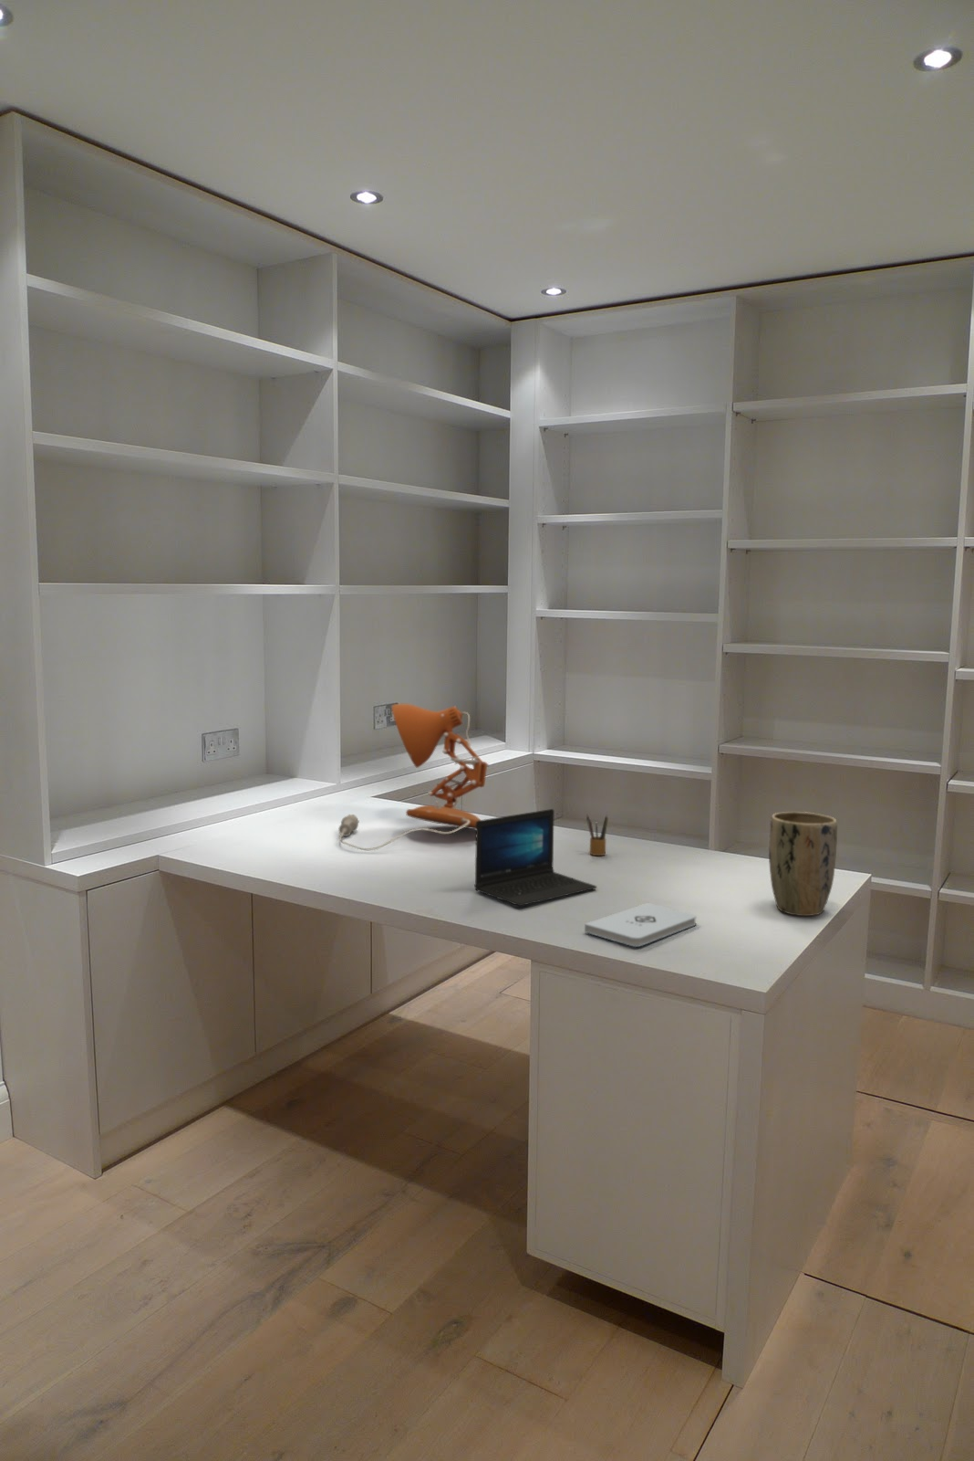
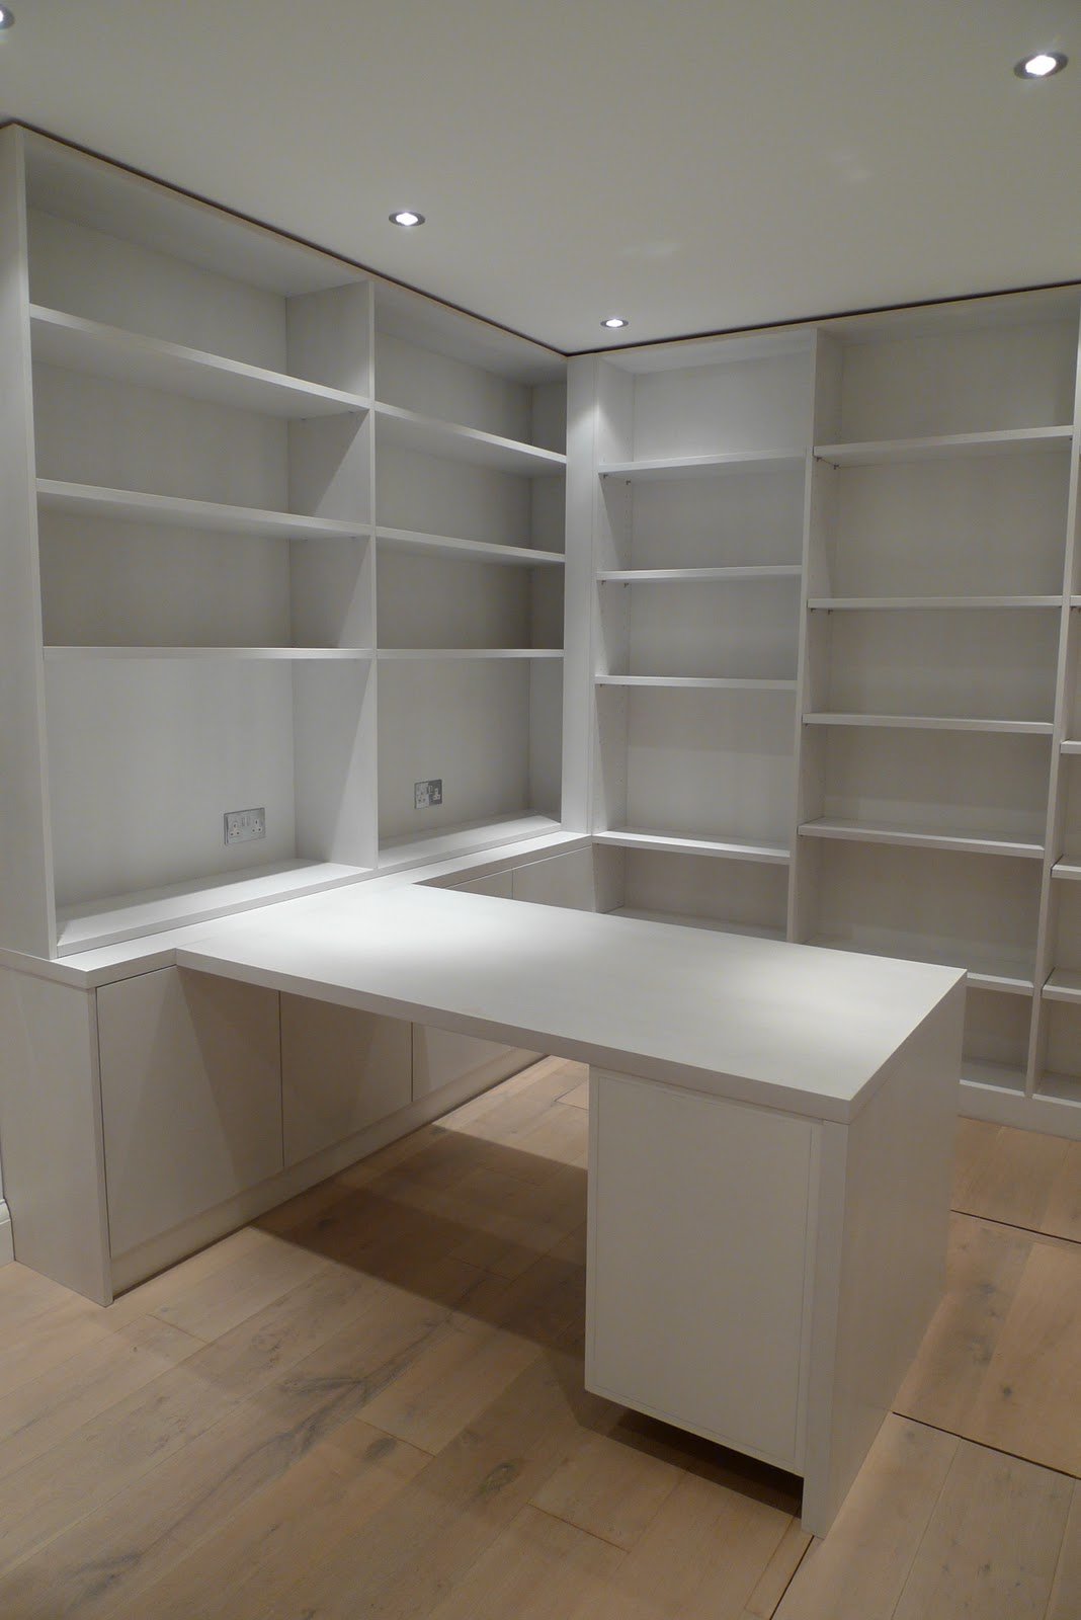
- notepad (642, 924)
- pencil box (598, 833)
- desk lamp (415, 766)
- plant pot (801, 863)
- laptop (536, 855)
